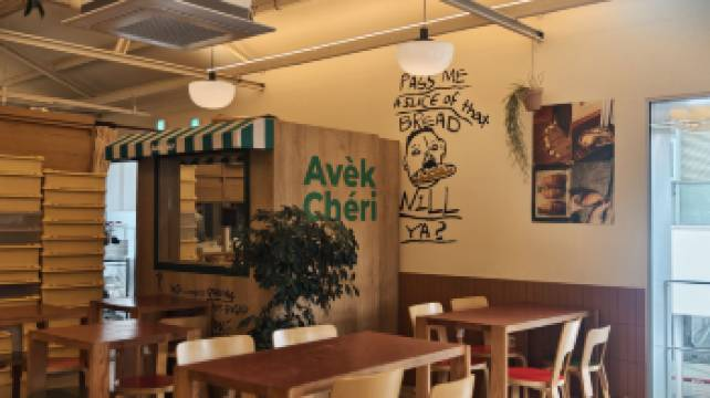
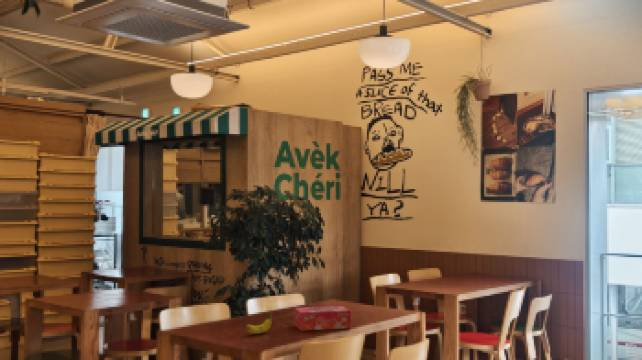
+ fruit (259, 325)
+ tissue box (322, 317)
